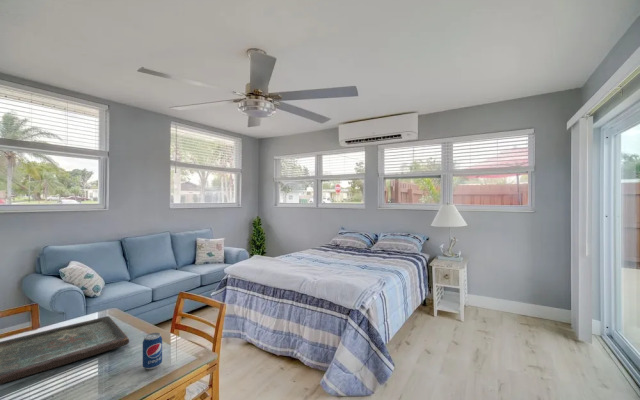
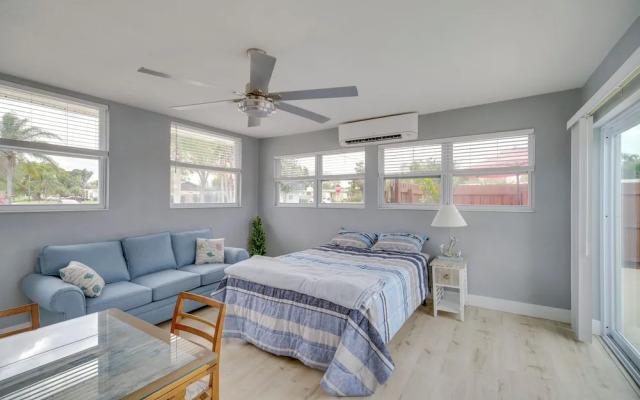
- board game (57, 344)
- beverage can (152, 350)
